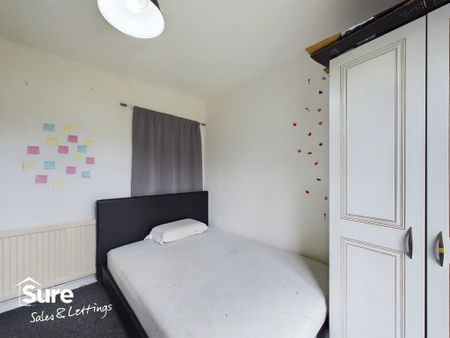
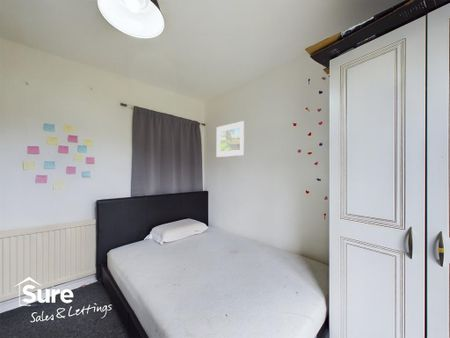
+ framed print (229, 140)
